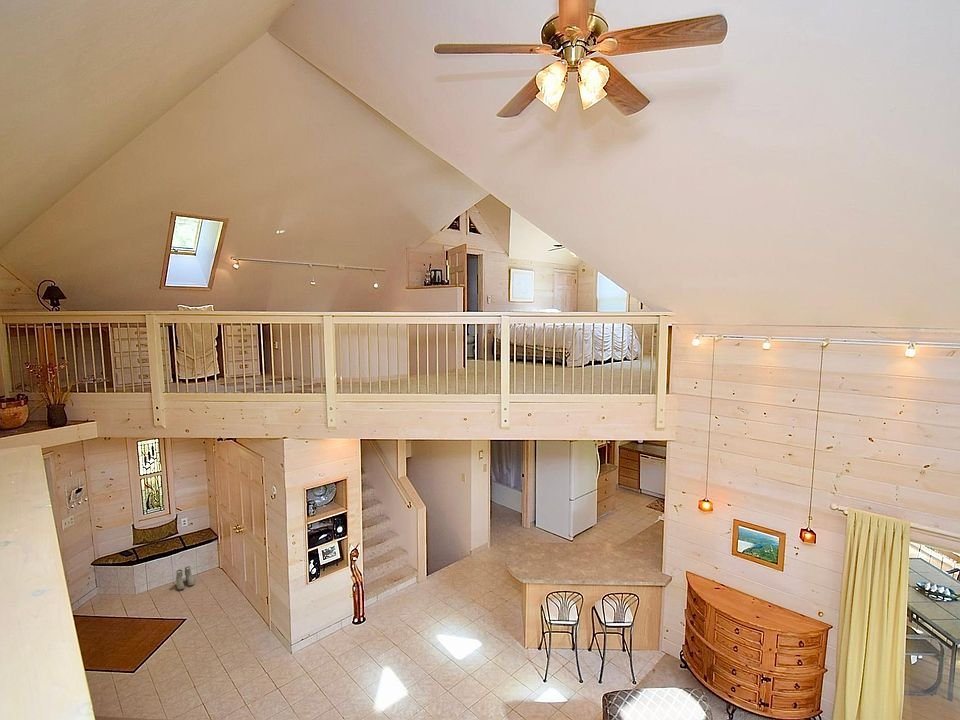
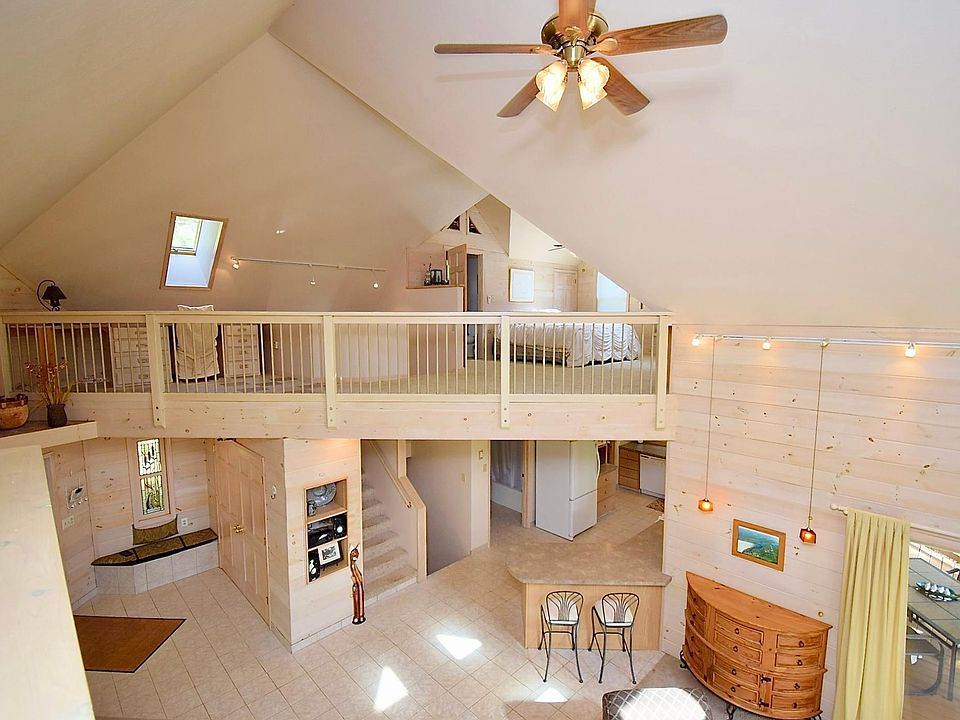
- boots (186, 577)
